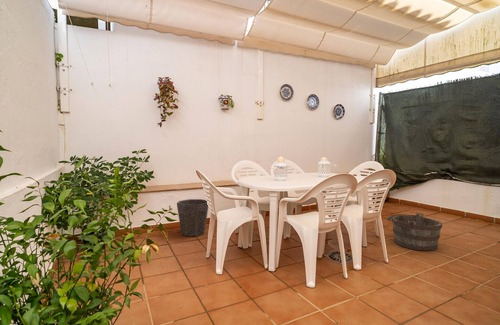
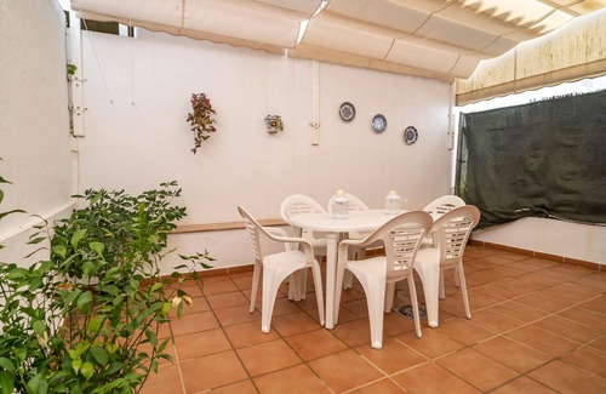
- waste bin (193, 217)
- bucket (413, 229)
